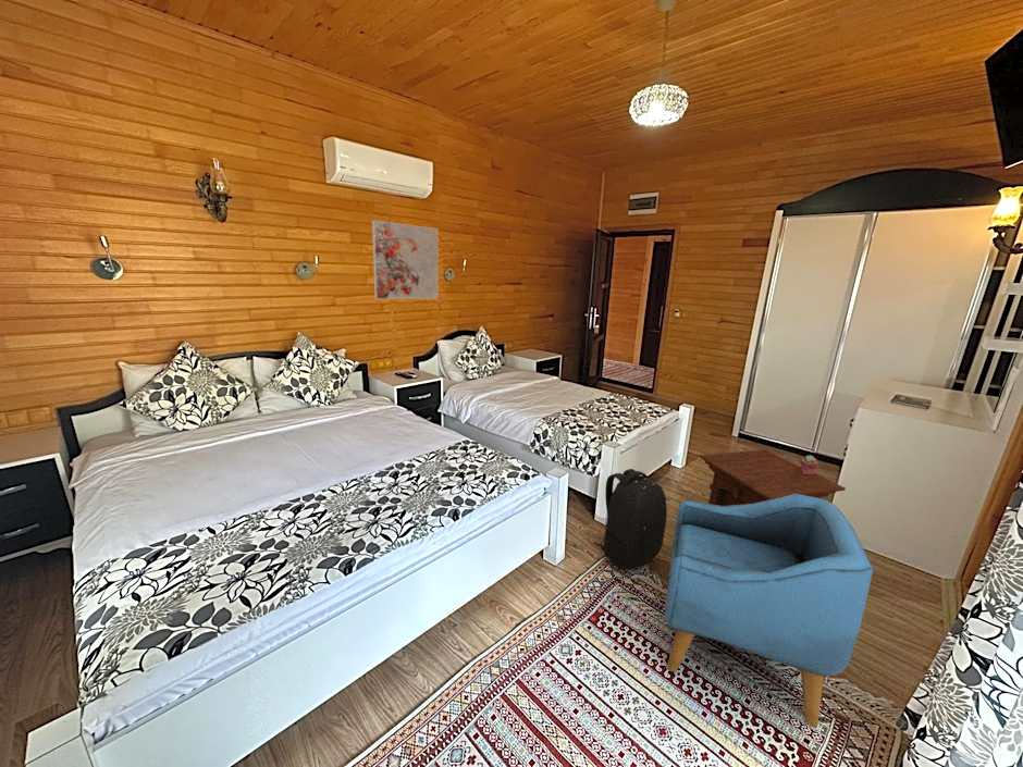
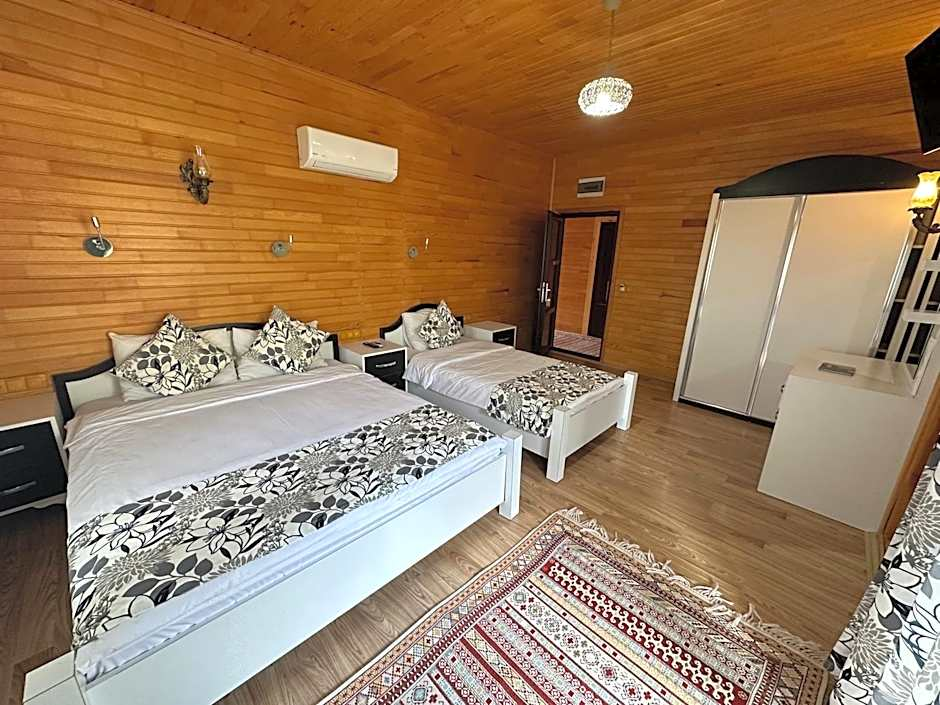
- side table (757, 502)
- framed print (407, 262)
- potted succulent (809, 463)
- armchair (742, 578)
- backpack (630, 514)
